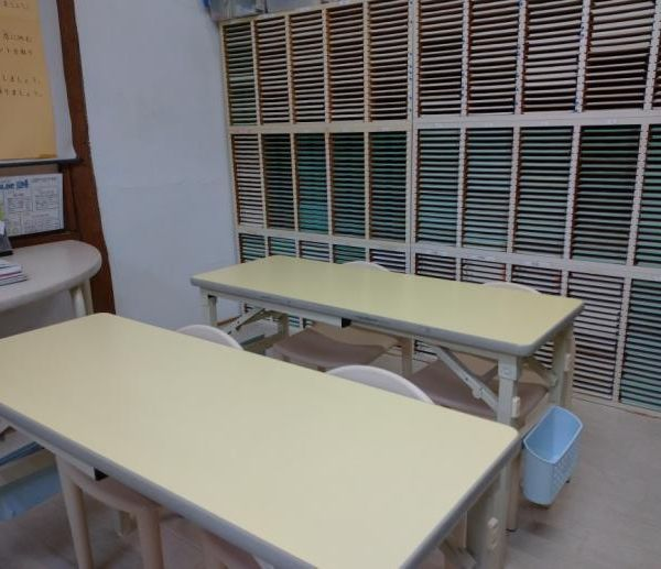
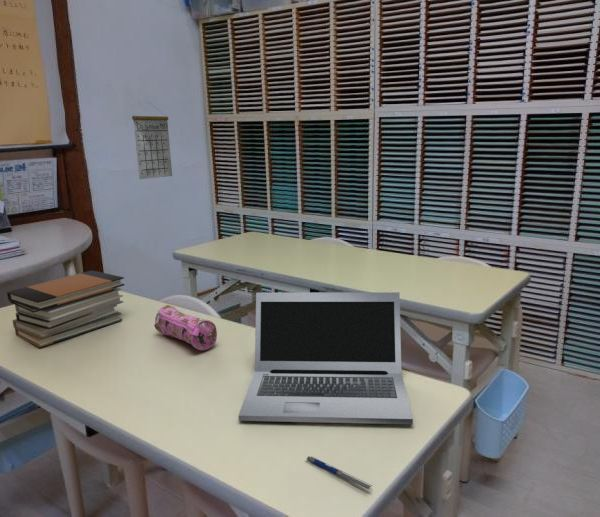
+ book stack (70, 305)
+ calendar (152, 140)
+ laptop (325, 351)
+ pen (338, 472)
+ pencil case (185, 327)
